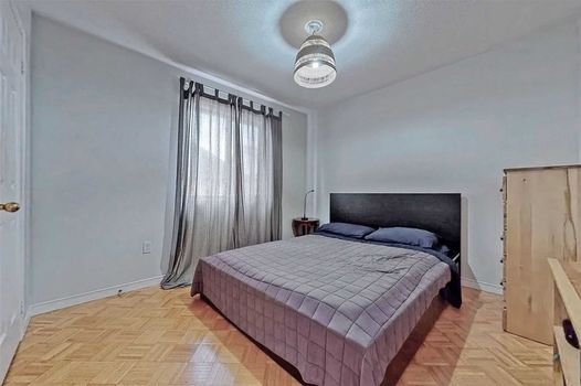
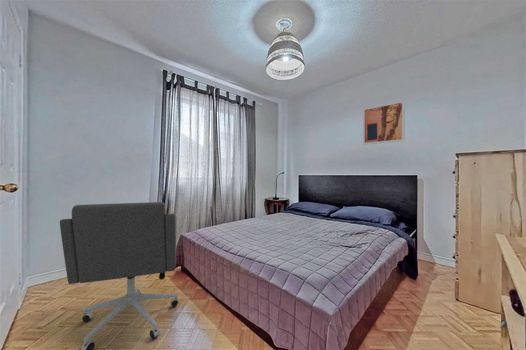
+ wall art (382, 123)
+ office chair (130, 260)
